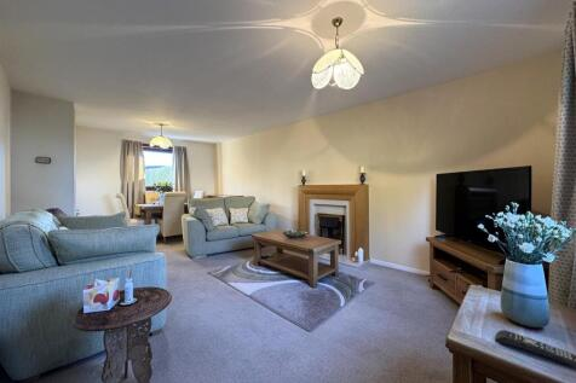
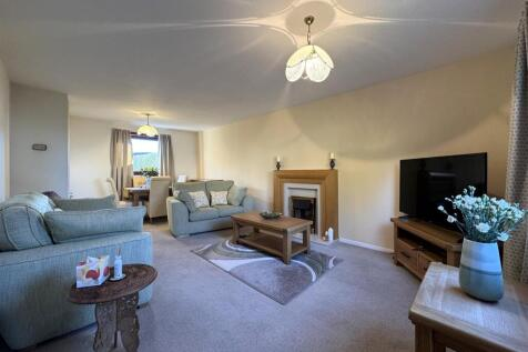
- remote control (534, 346)
